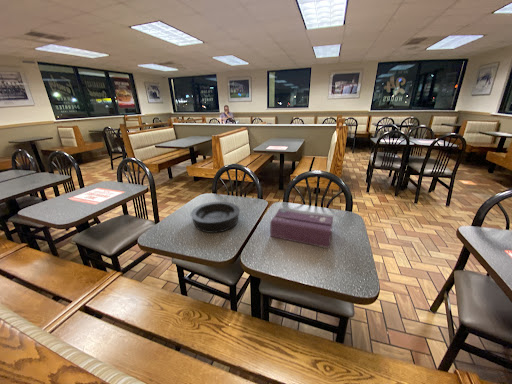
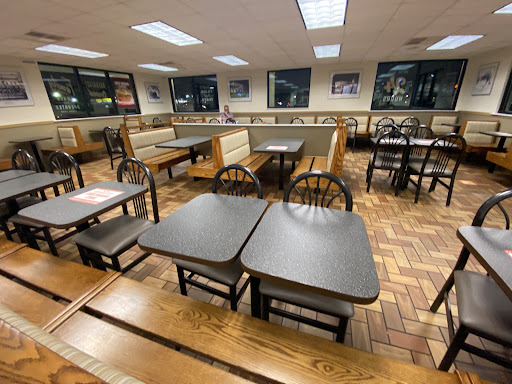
- bowl (215, 216)
- tissue box (302, 225)
